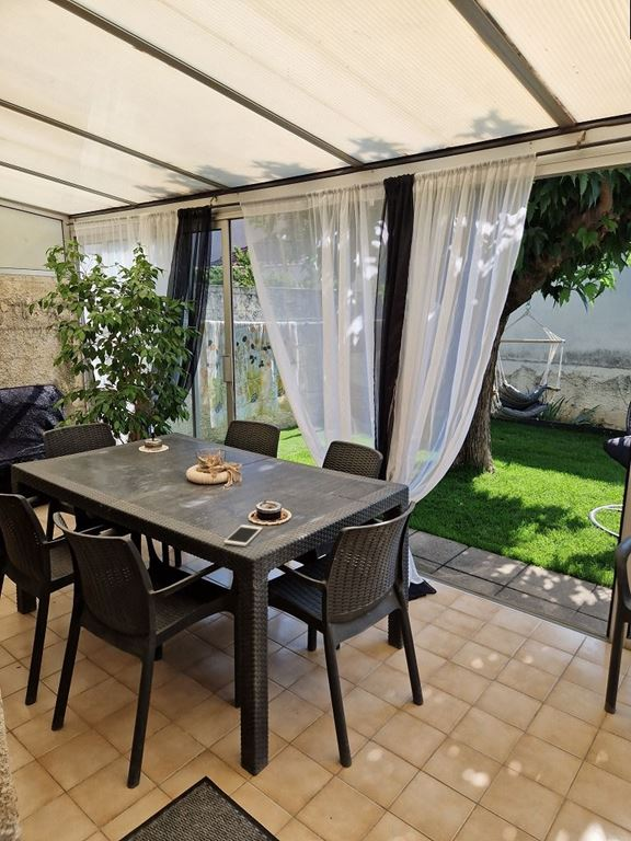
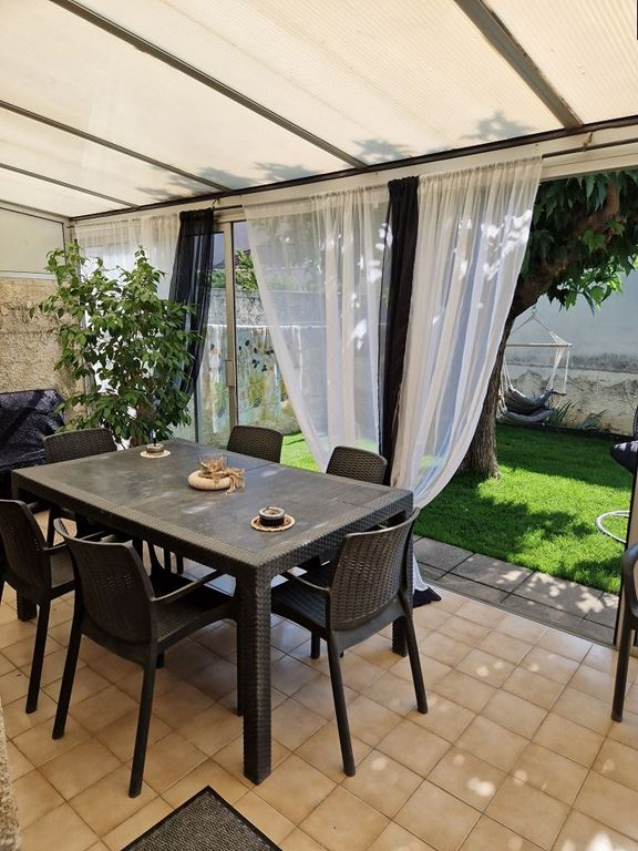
- cell phone (243, 534)
